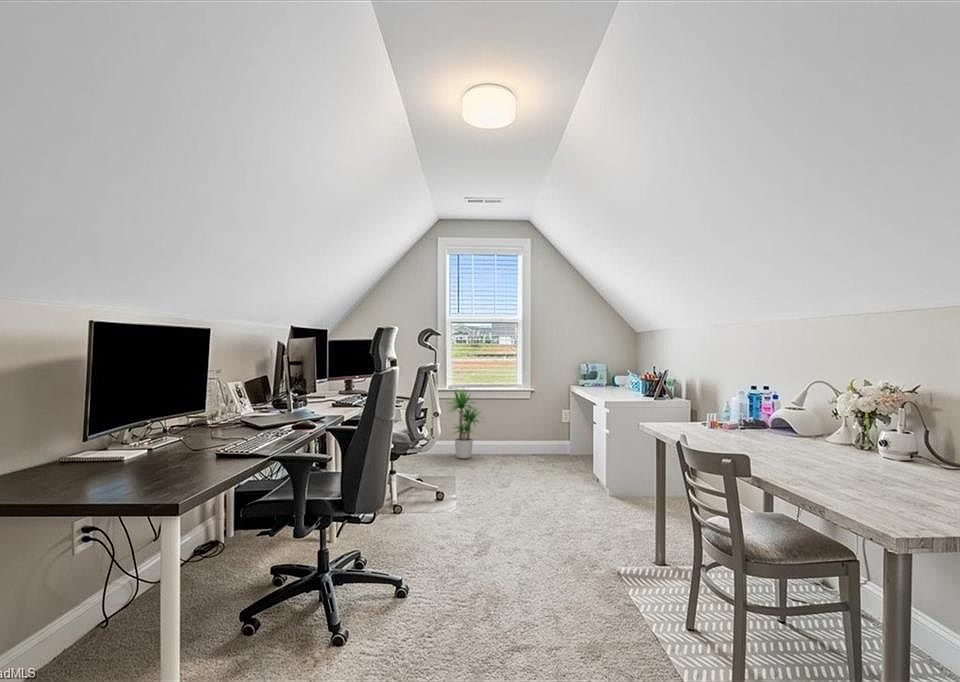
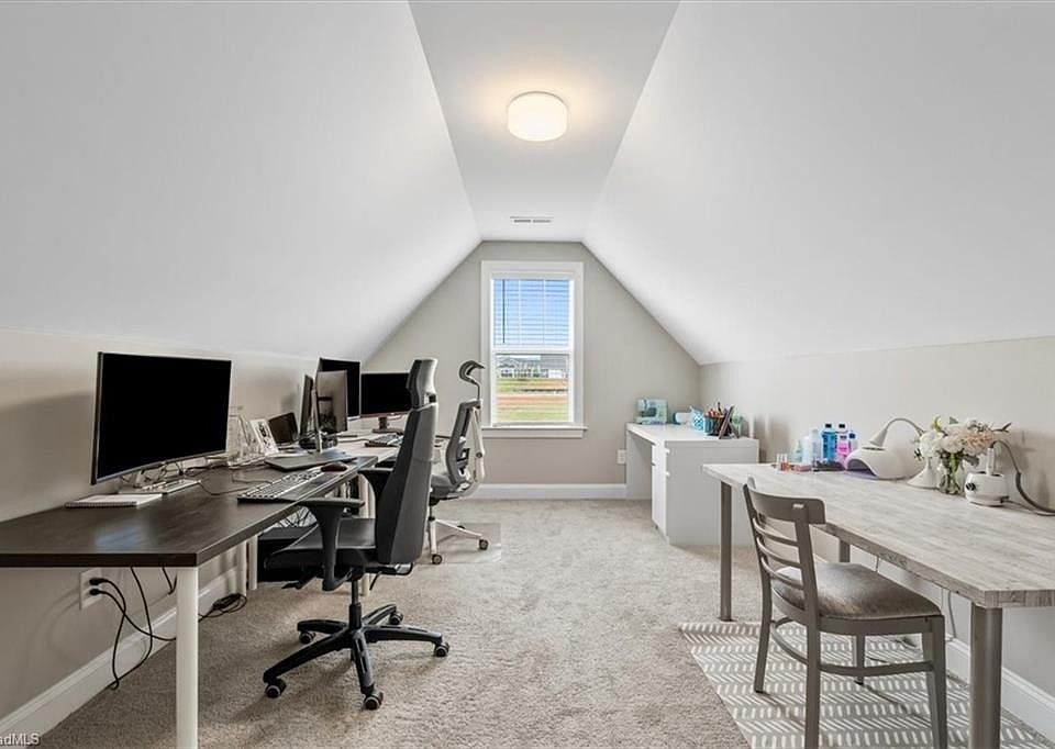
- potted plant (464, 421)
